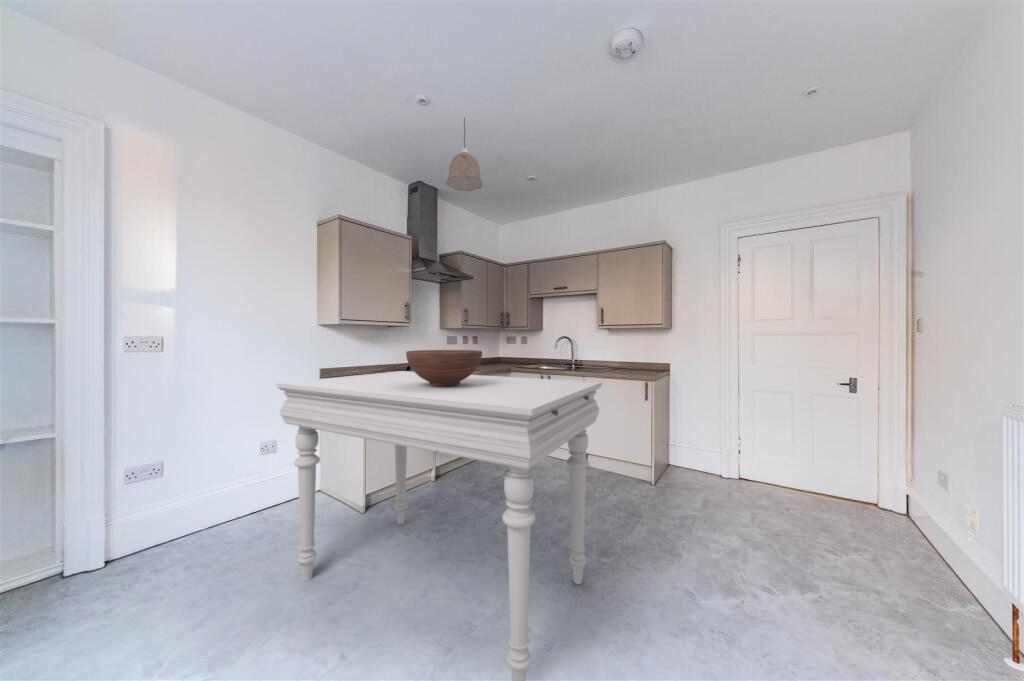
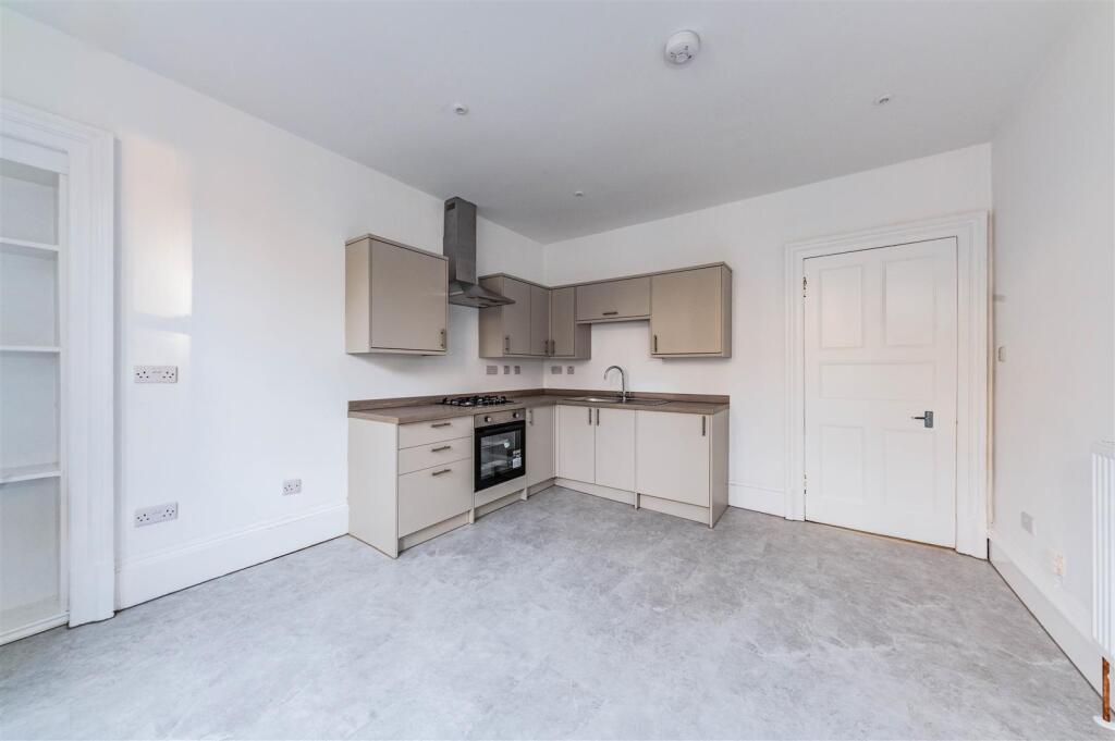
- fruit bowl (444, 367)
- pendant lamp (464, 150)
- dining table (448, 454)
